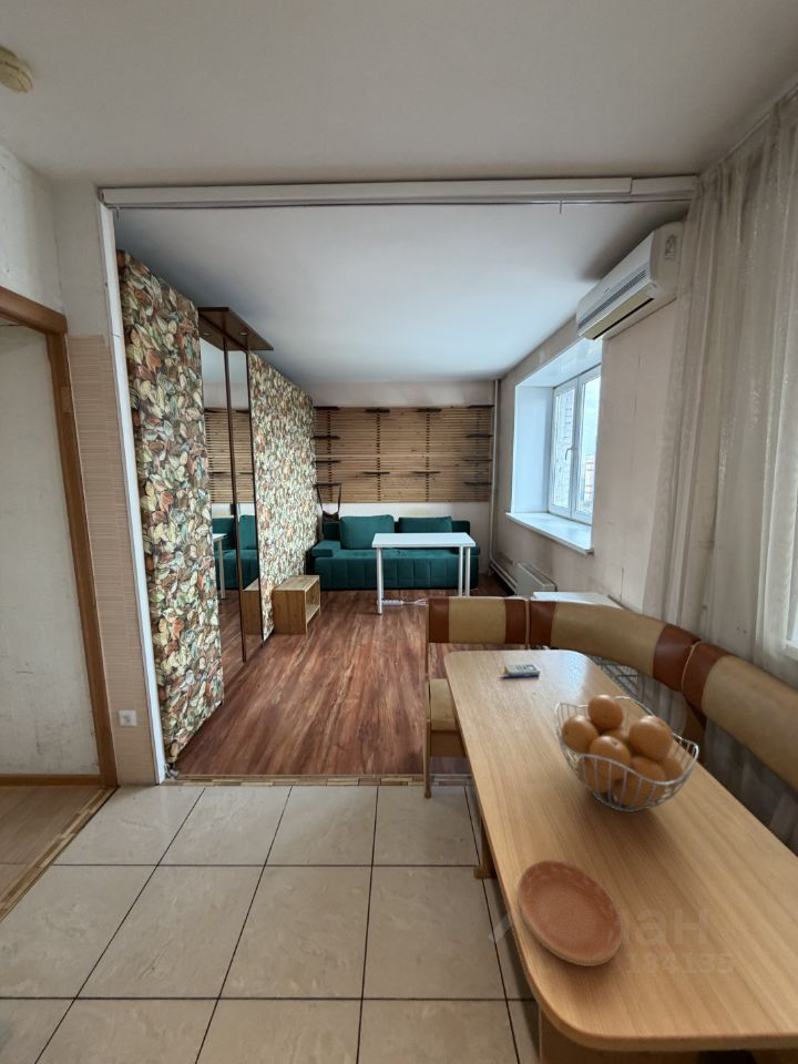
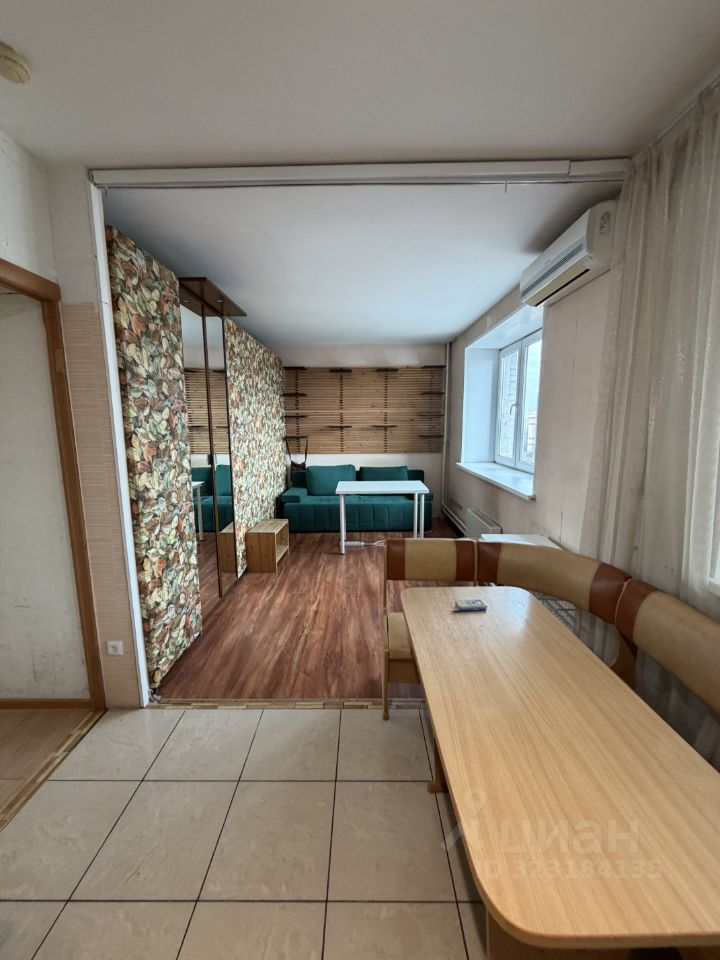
- saucer (567, 911)
- fruit basket (618, 750)
